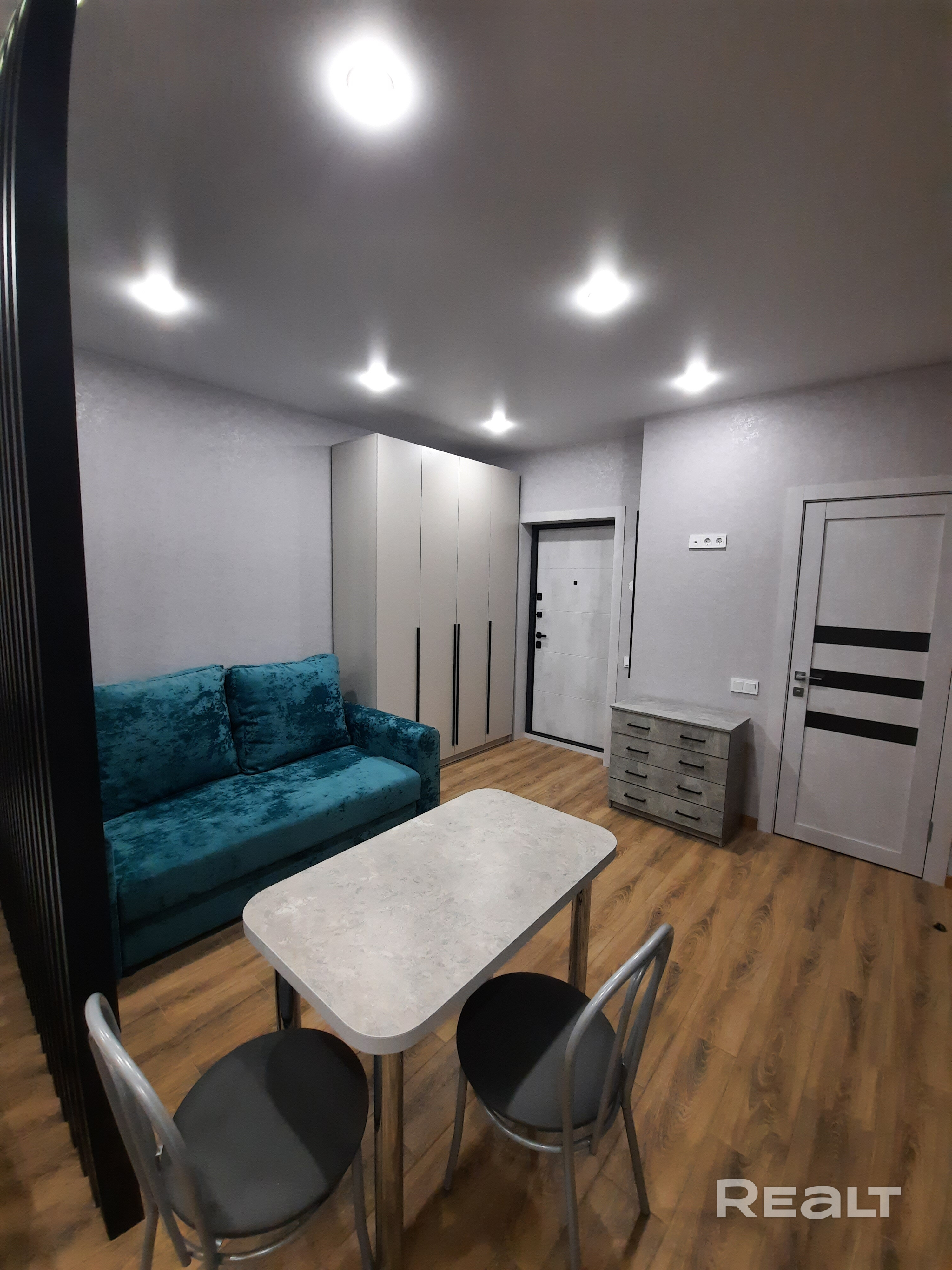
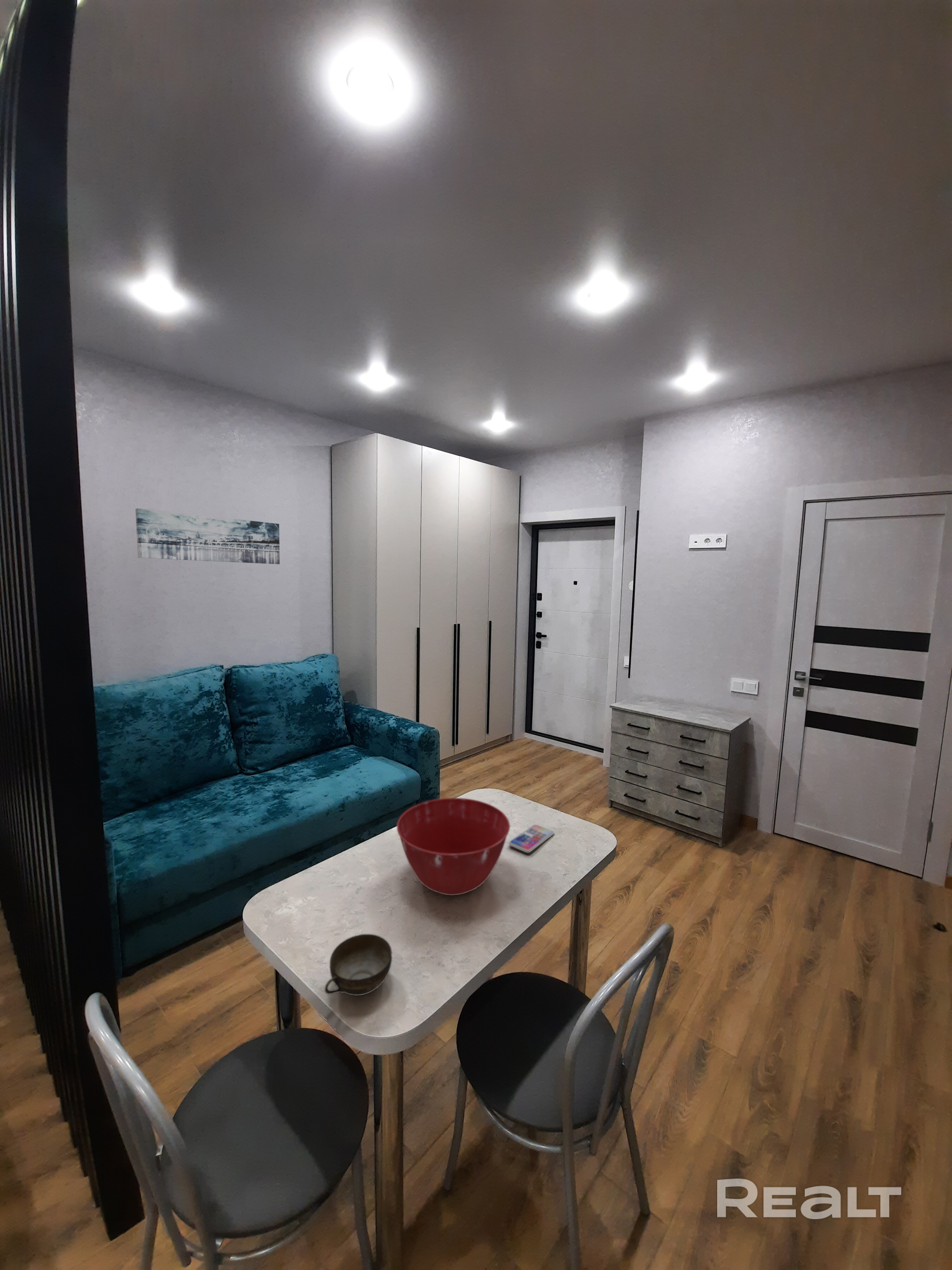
+ wall art (215, 539)
+ mixing bowl (453, 851)
+ smartphone (532, 838)
+ cup (356, 974)
